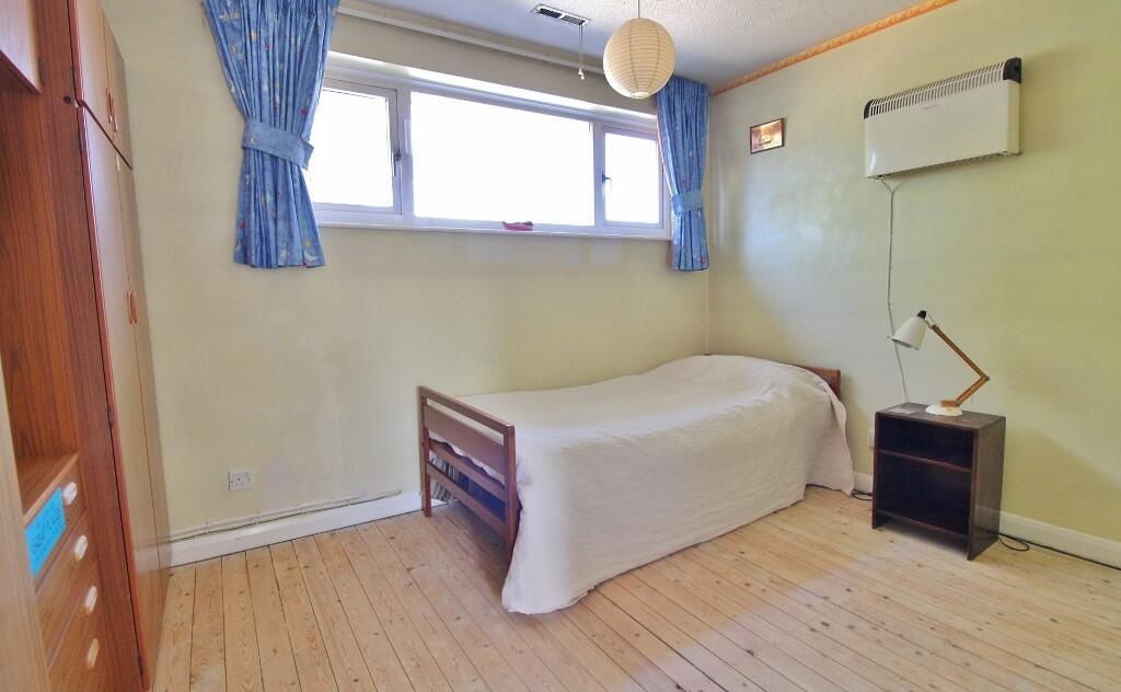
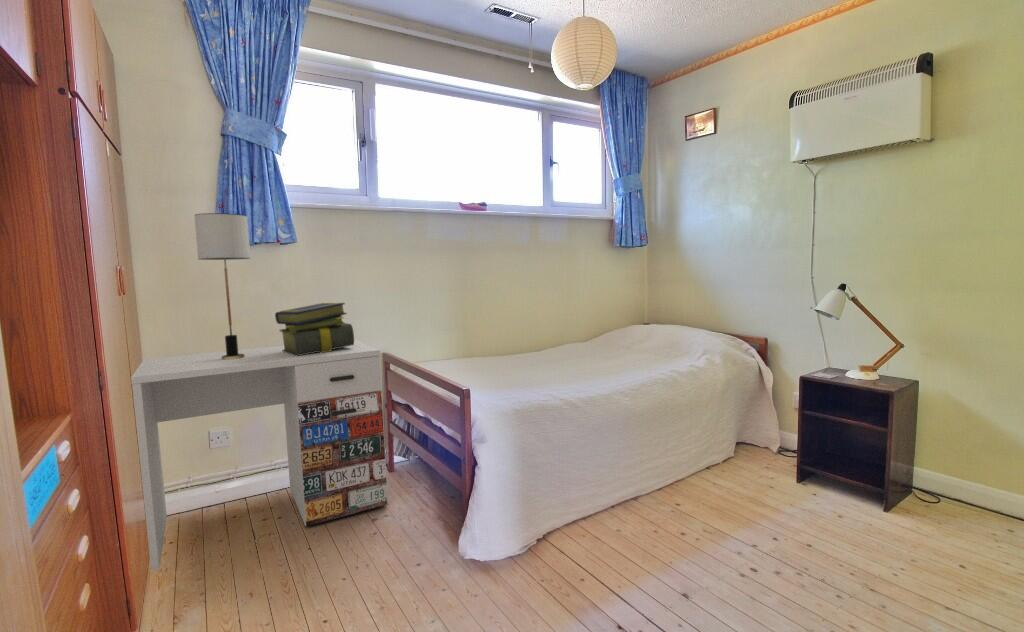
+ stack of books (314, 327)
+ table lamp (227, 287)
+ desk (286, 435)
